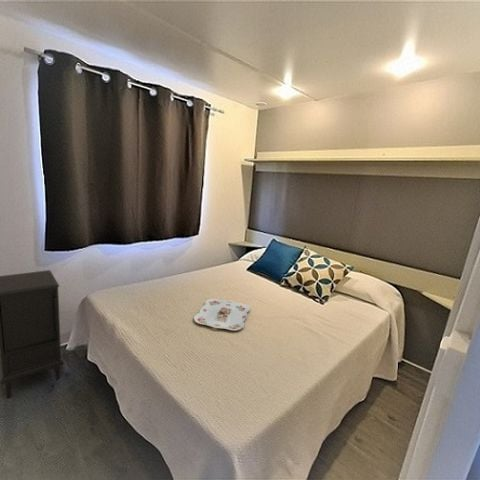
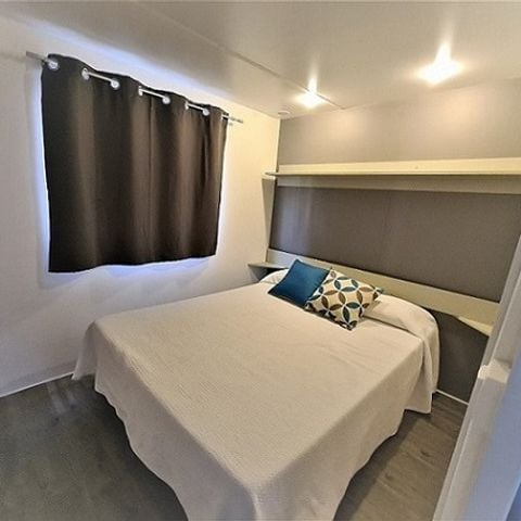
- serving tray (223, 313)
- nightstand (28, 330)
